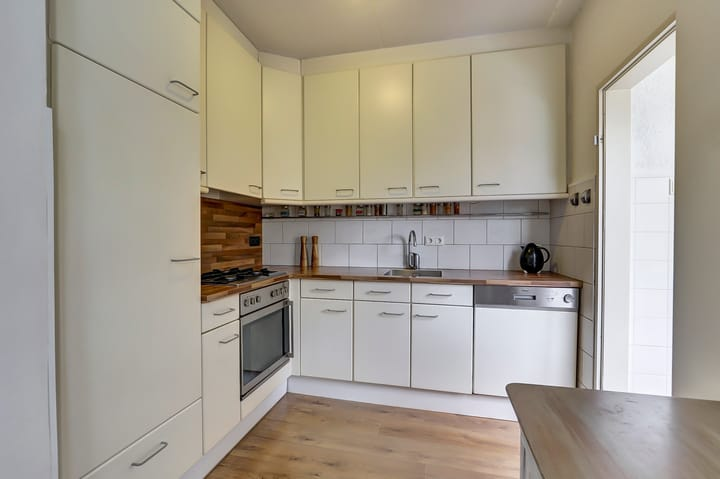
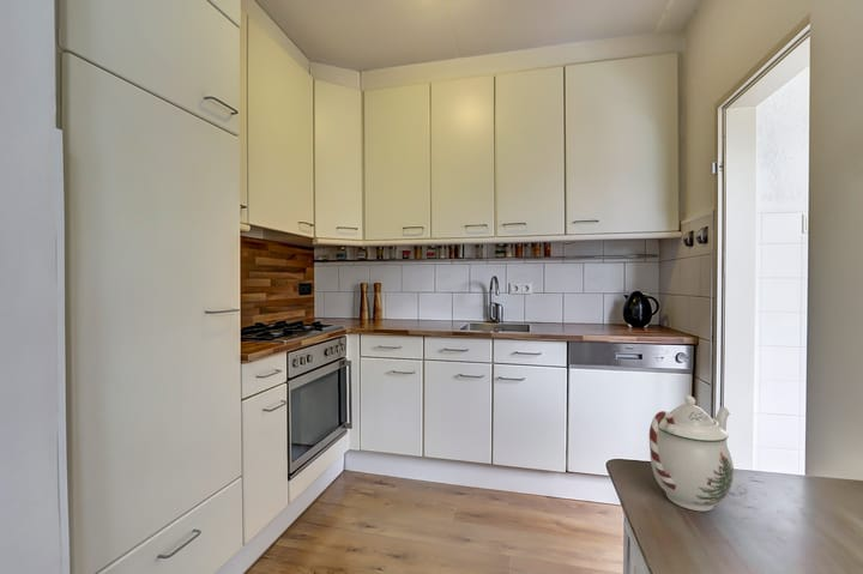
+ teapot (690, 447)
